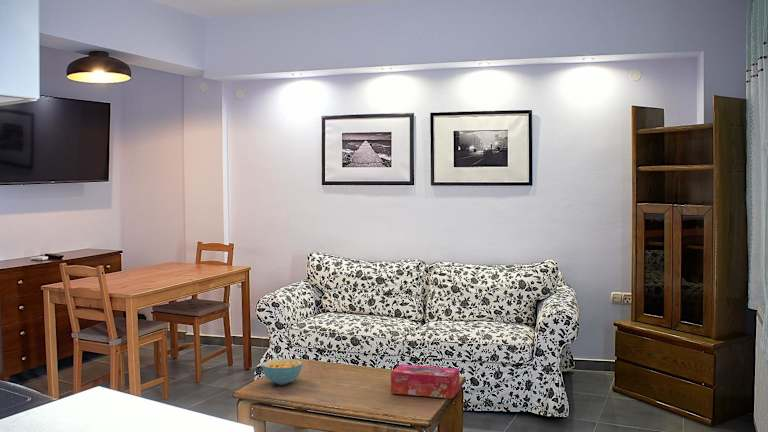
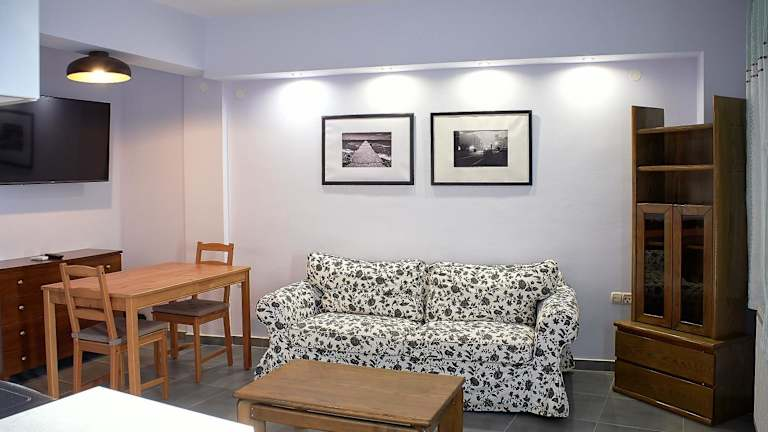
- tissue box (425, 380)
- cereal bowl (282, 373)
